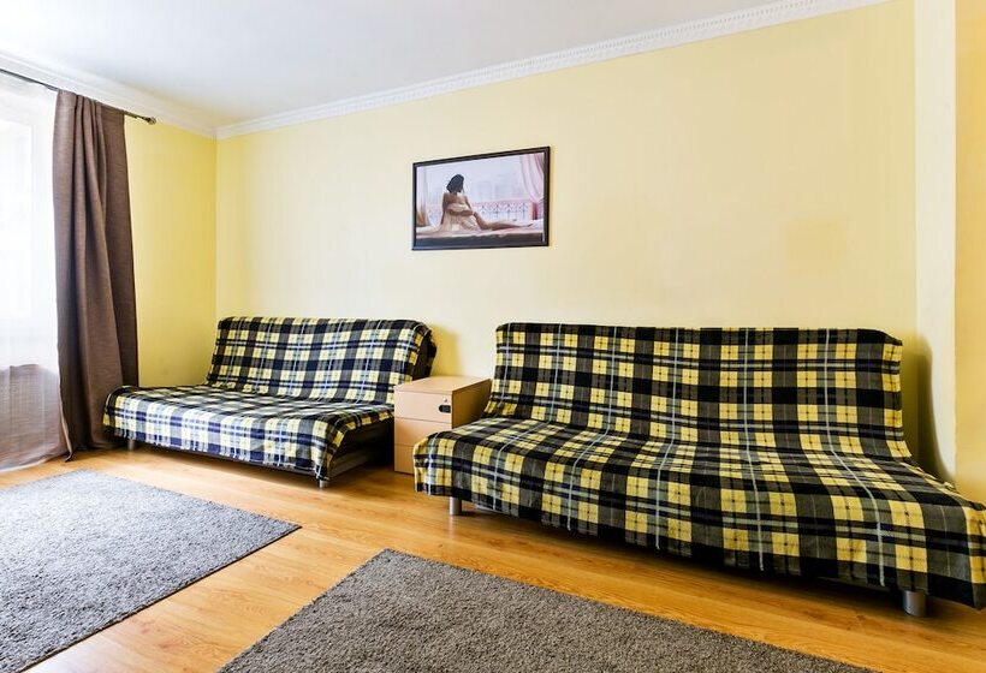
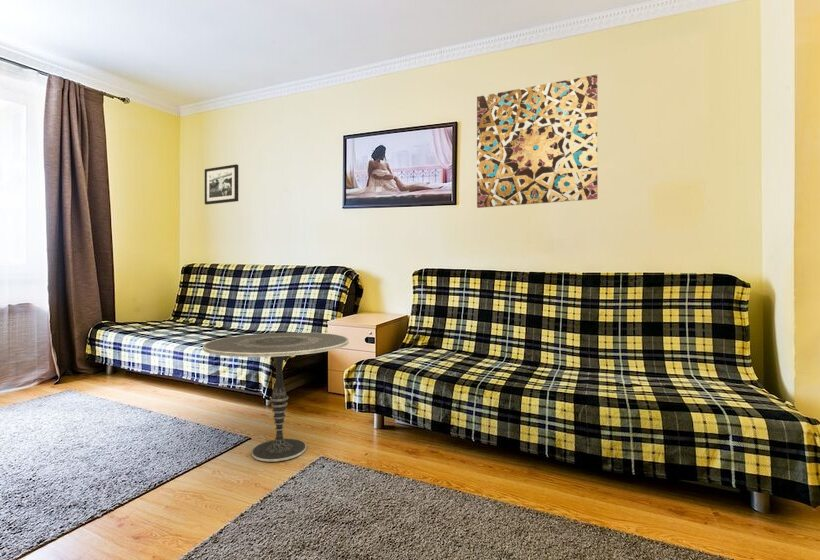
+ wall art (534, 145)
+ picture frame (221, 184)
+ side table (279, 395)
